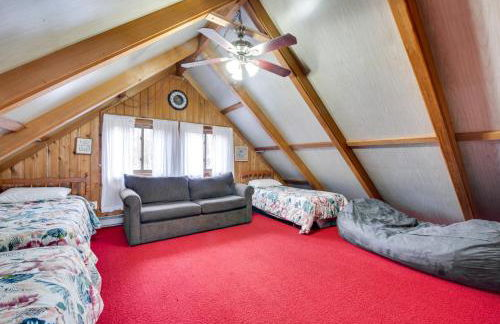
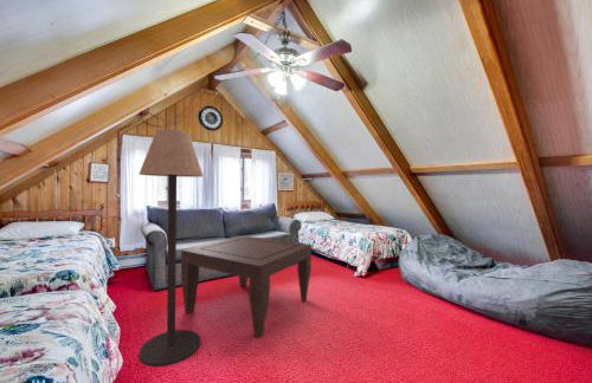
+ floor lamp (172, 240)
+ coffee table (249, 275)
